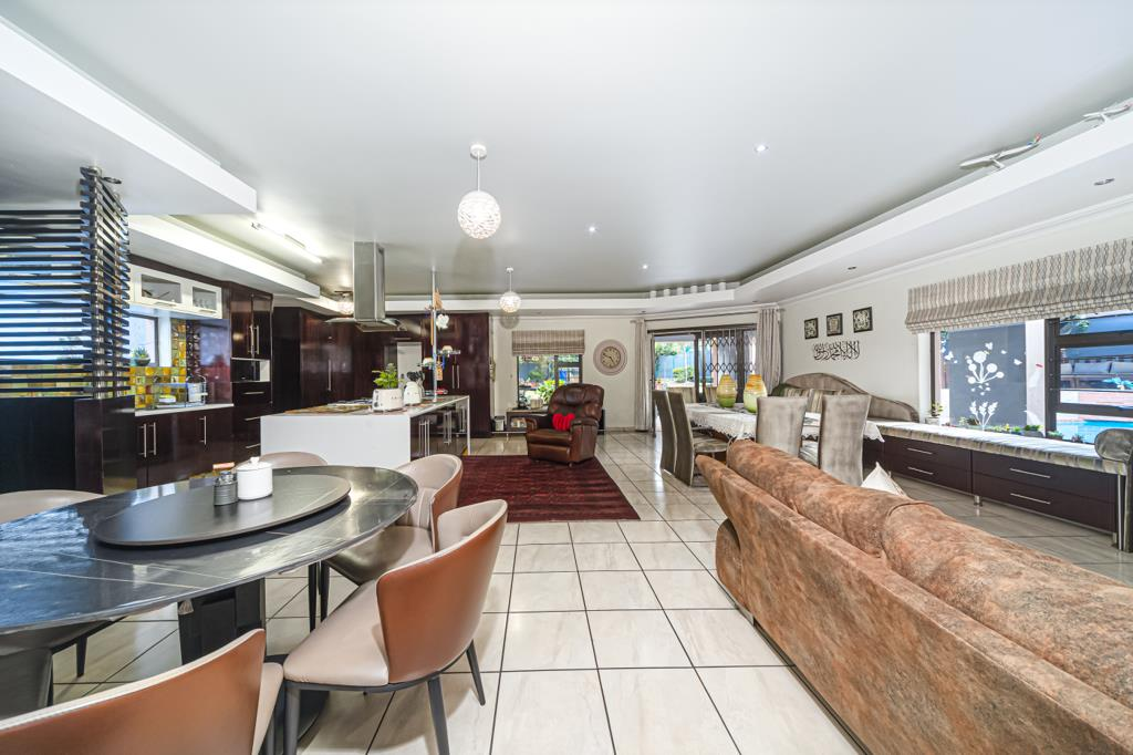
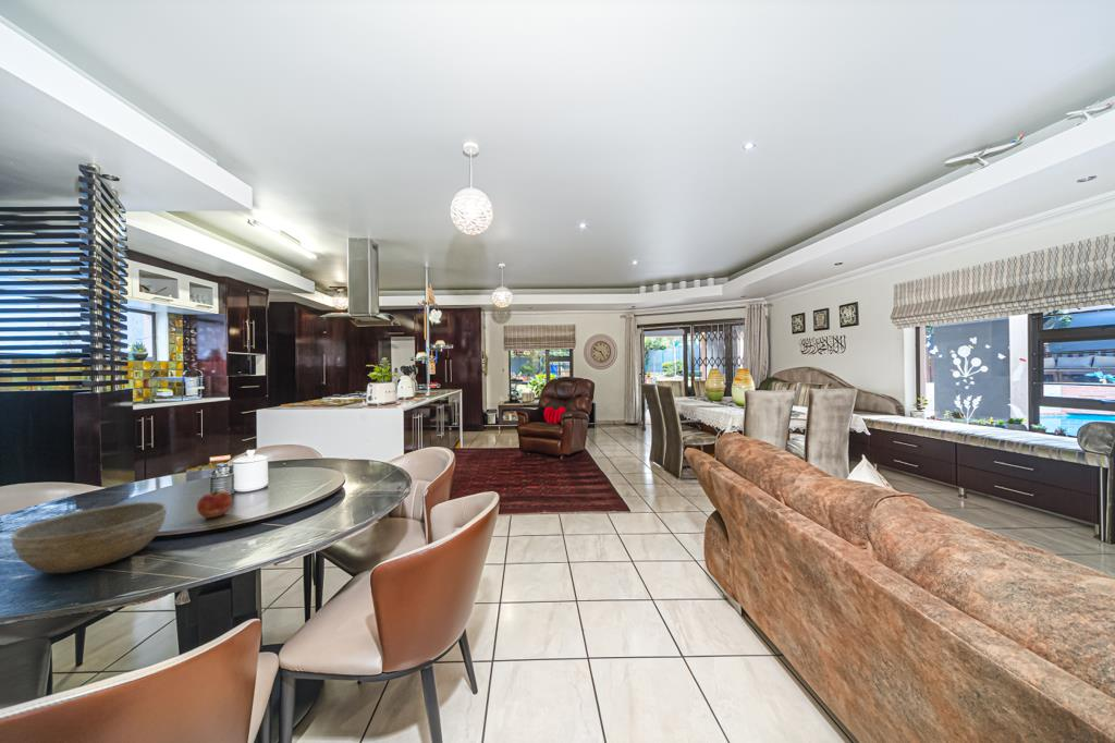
+ apple (215, 502)
+ bowl (97, 536)
